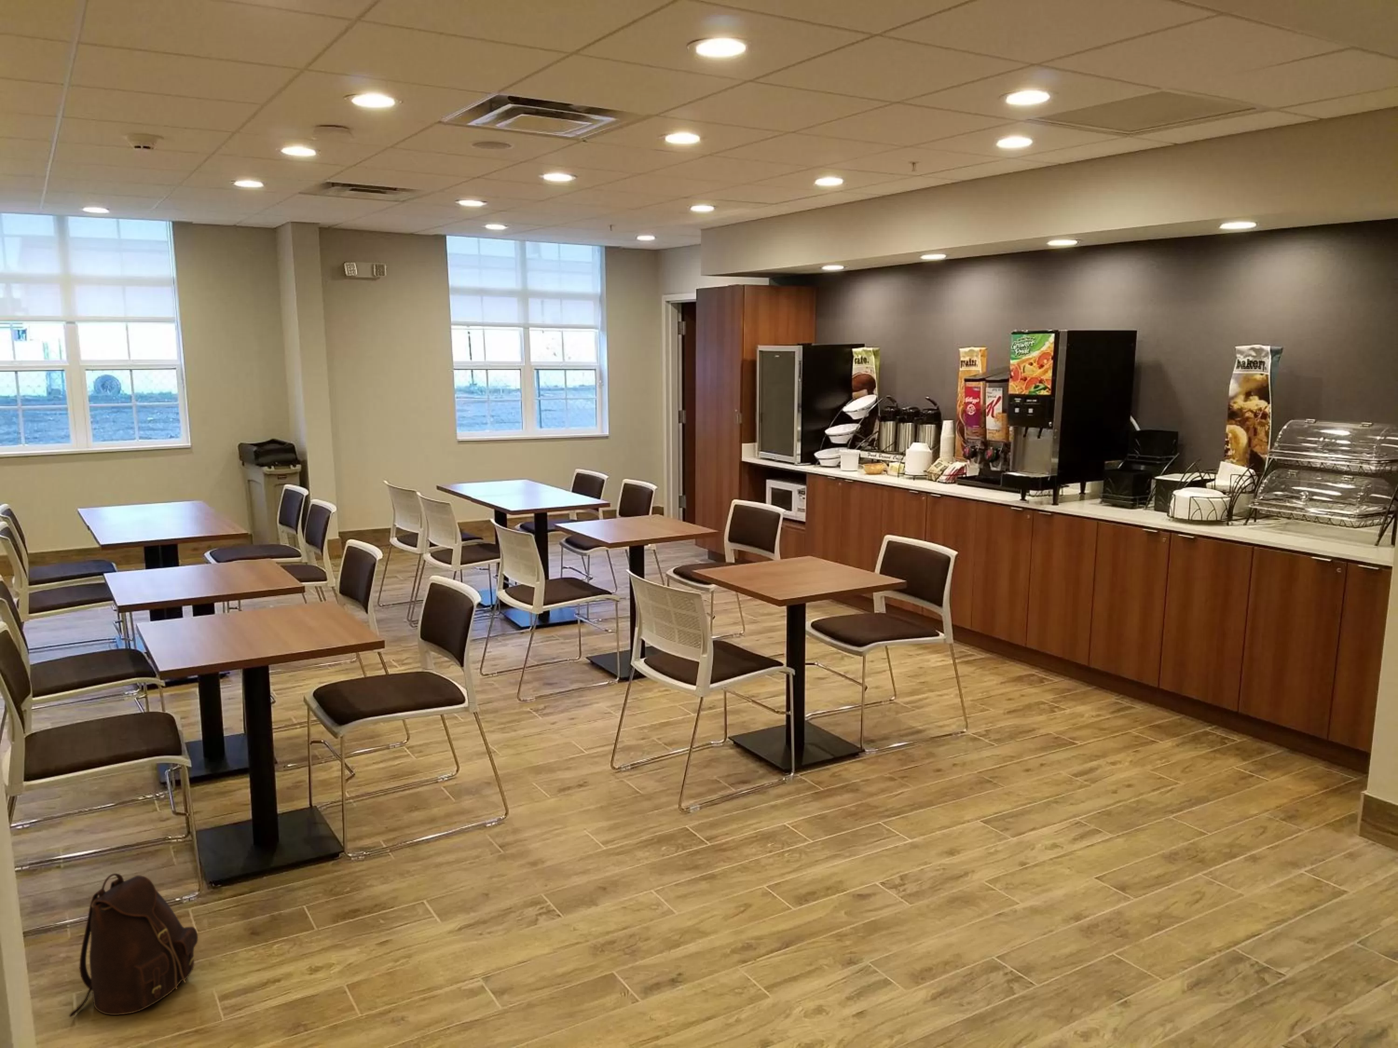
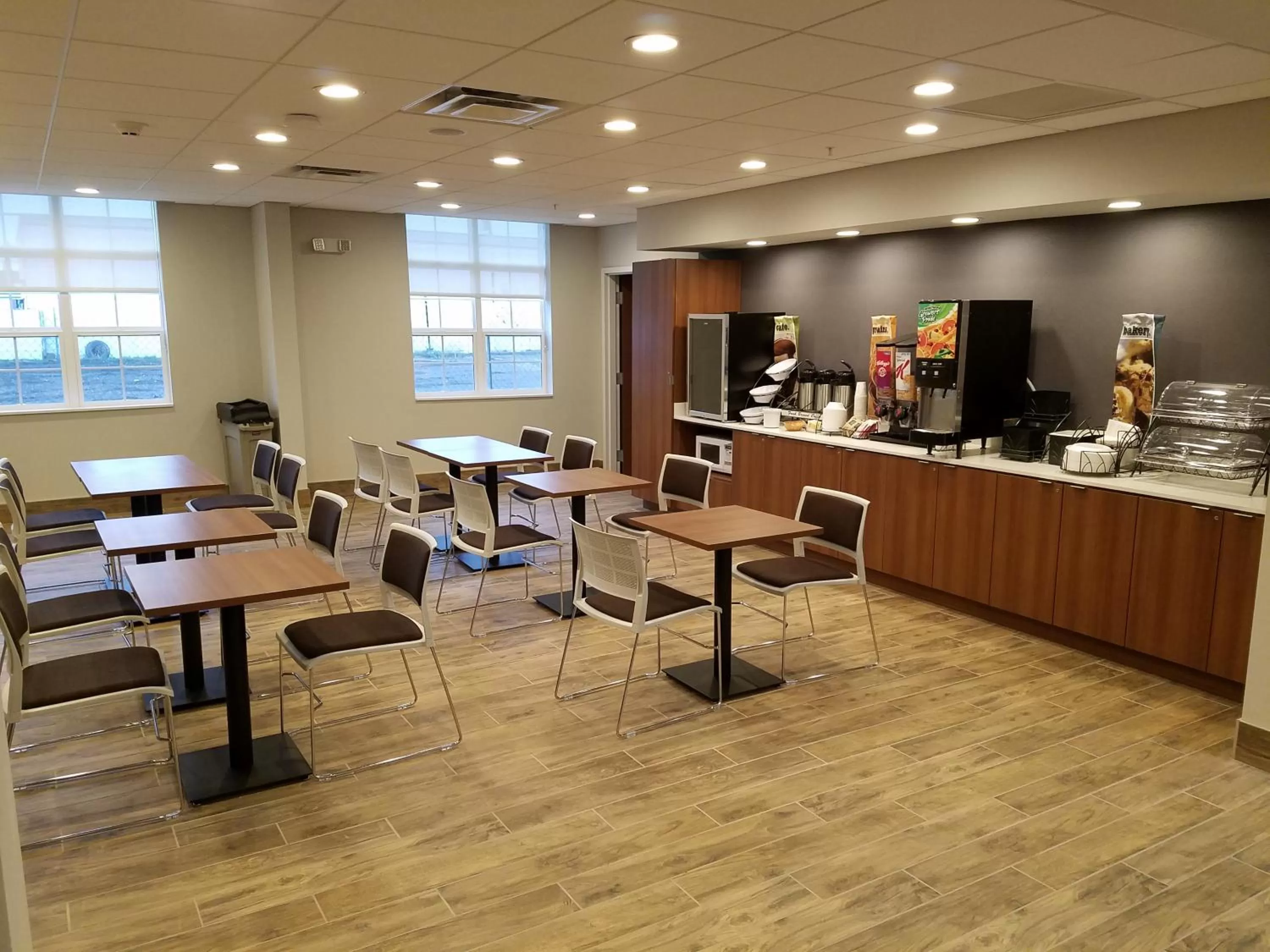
- backpack (135, 932)
